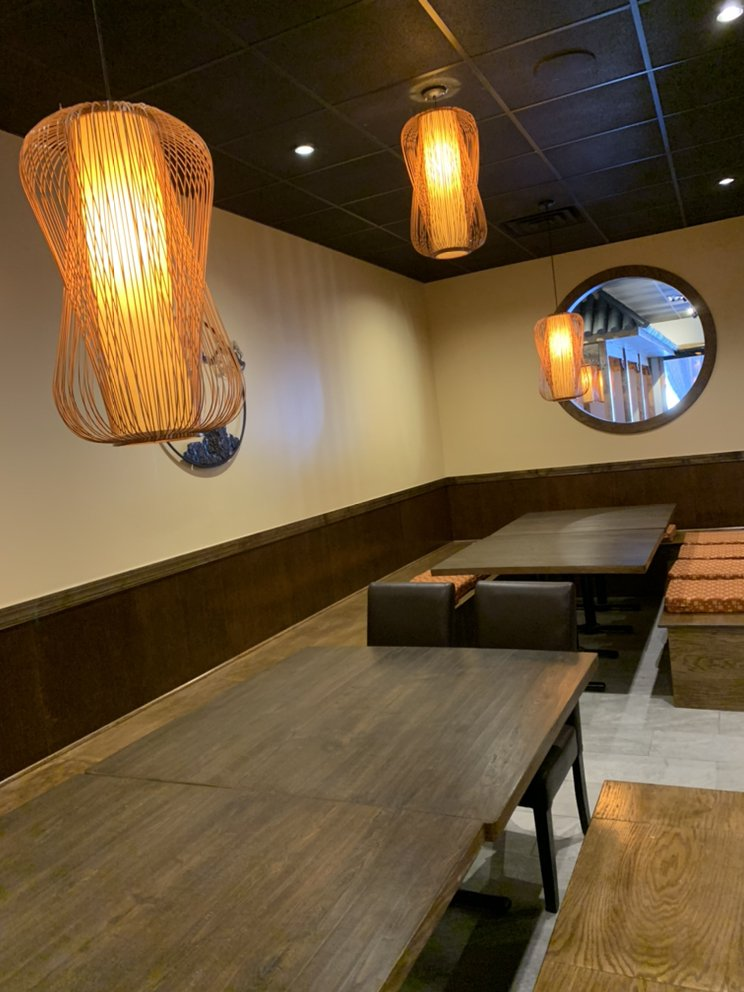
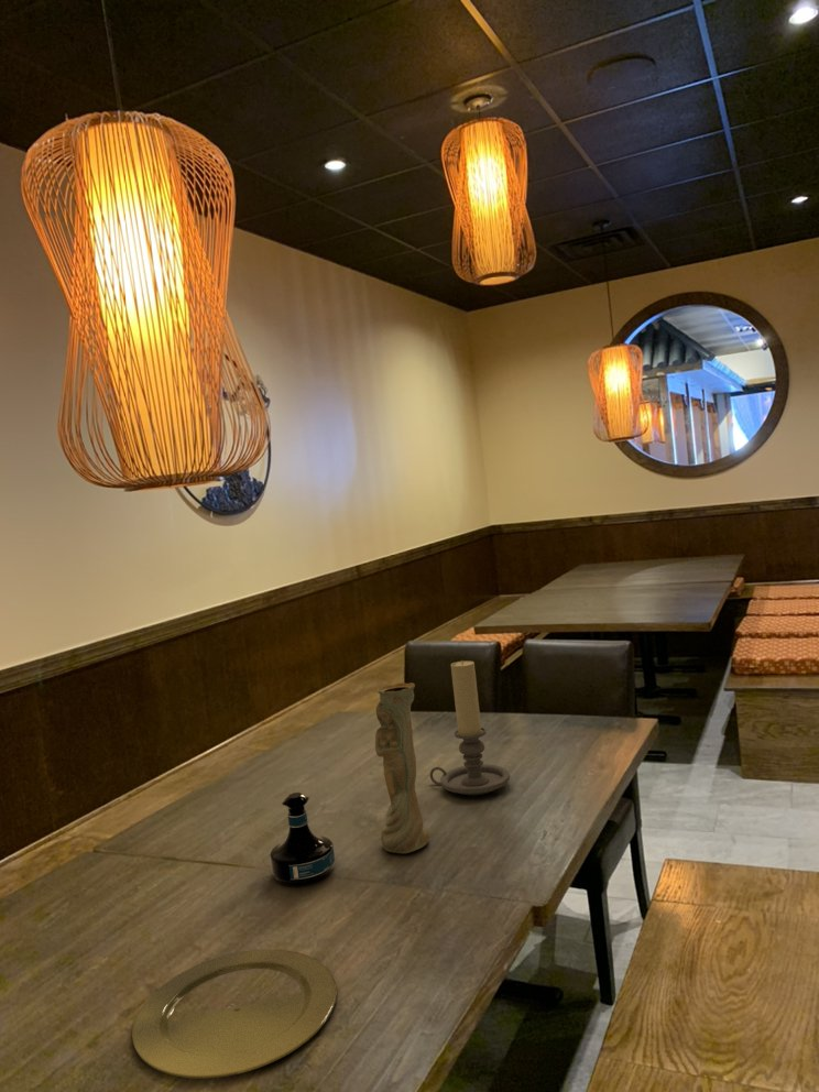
+ vase (397, 766)
+ tequila bottle (299, 833)
+ candle holder (462, 723)
+ plate (237, 1007)
